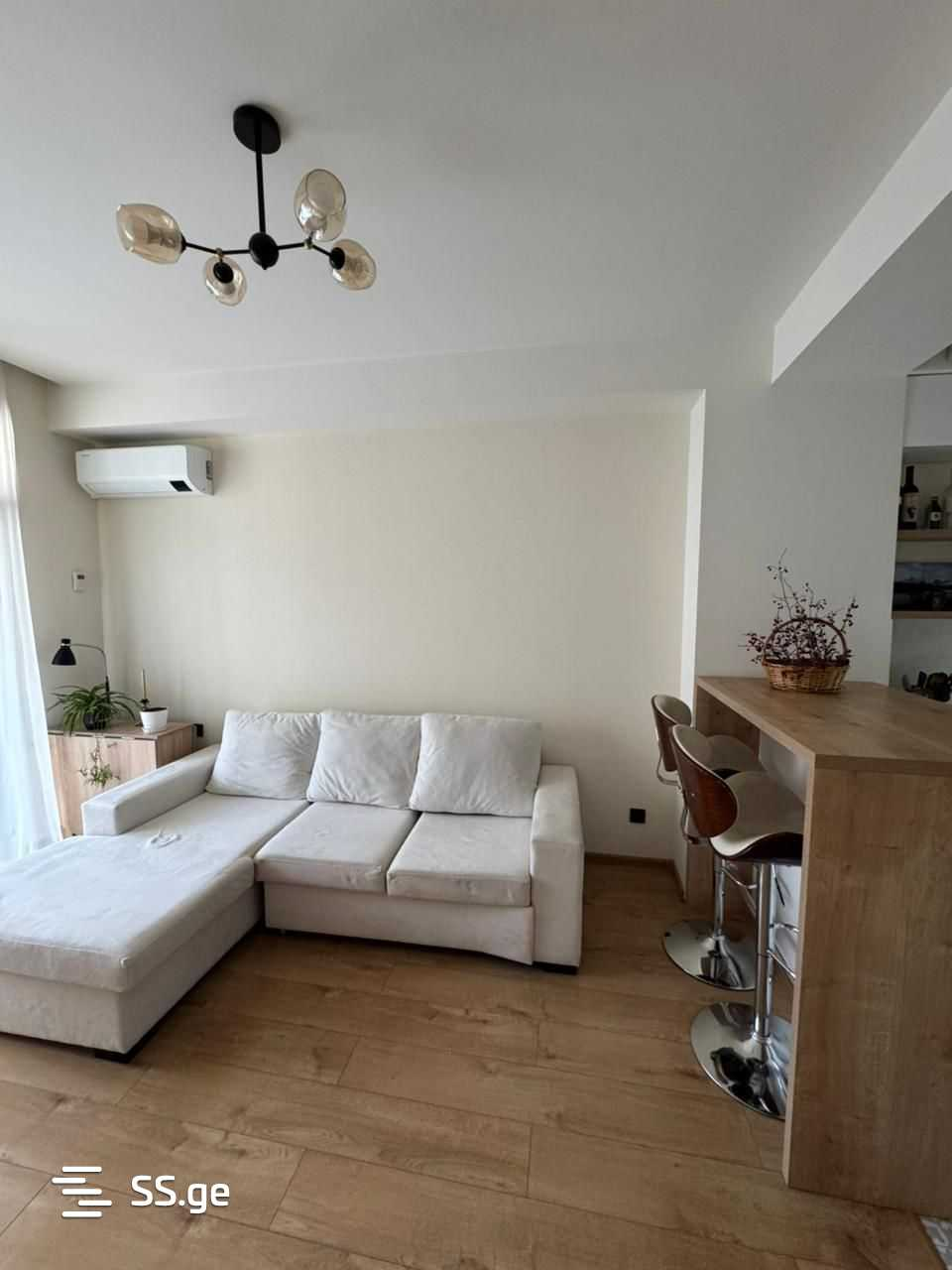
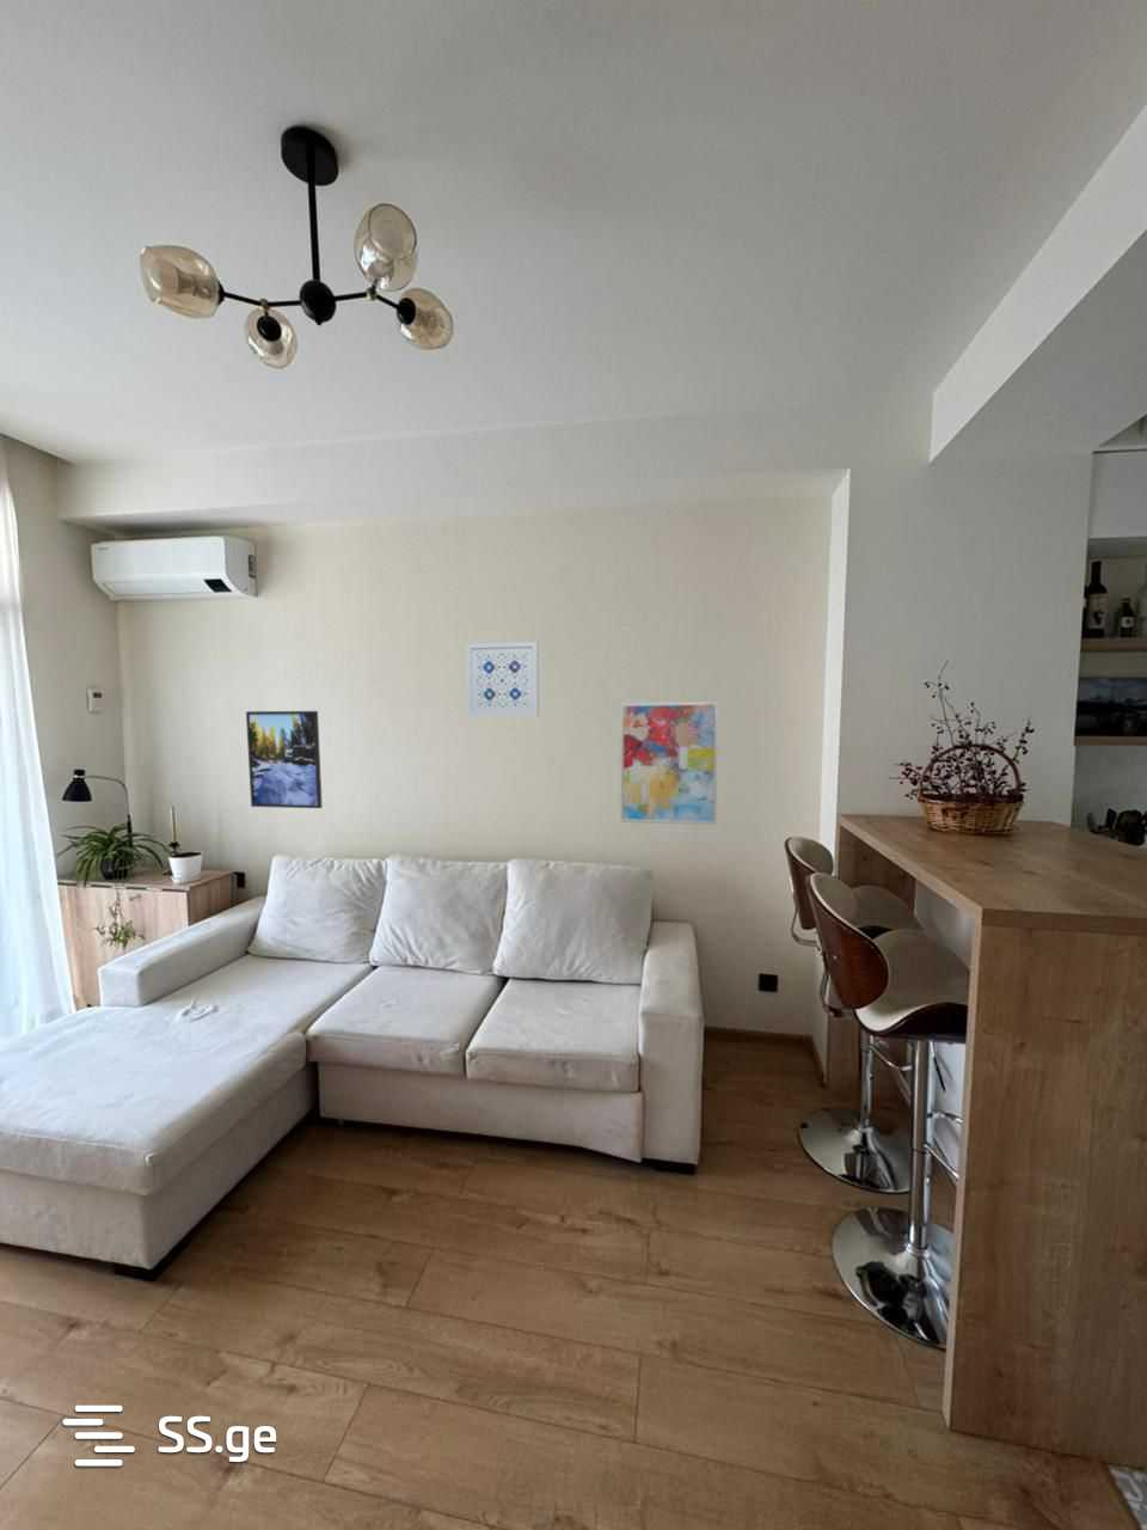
+ wall art (501, 681)
+ wall art (667, 763)
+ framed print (283, 759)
